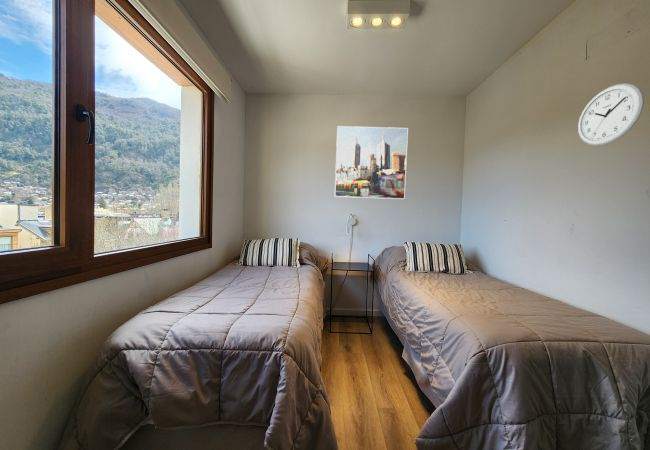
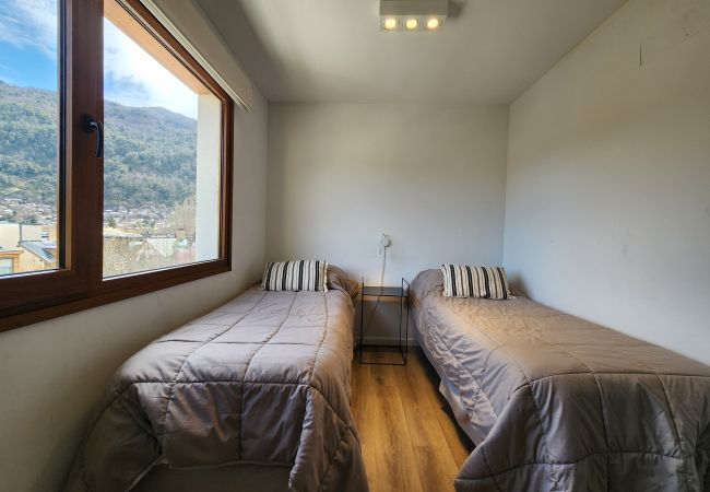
- wall clock (605, 116)
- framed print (370, 162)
